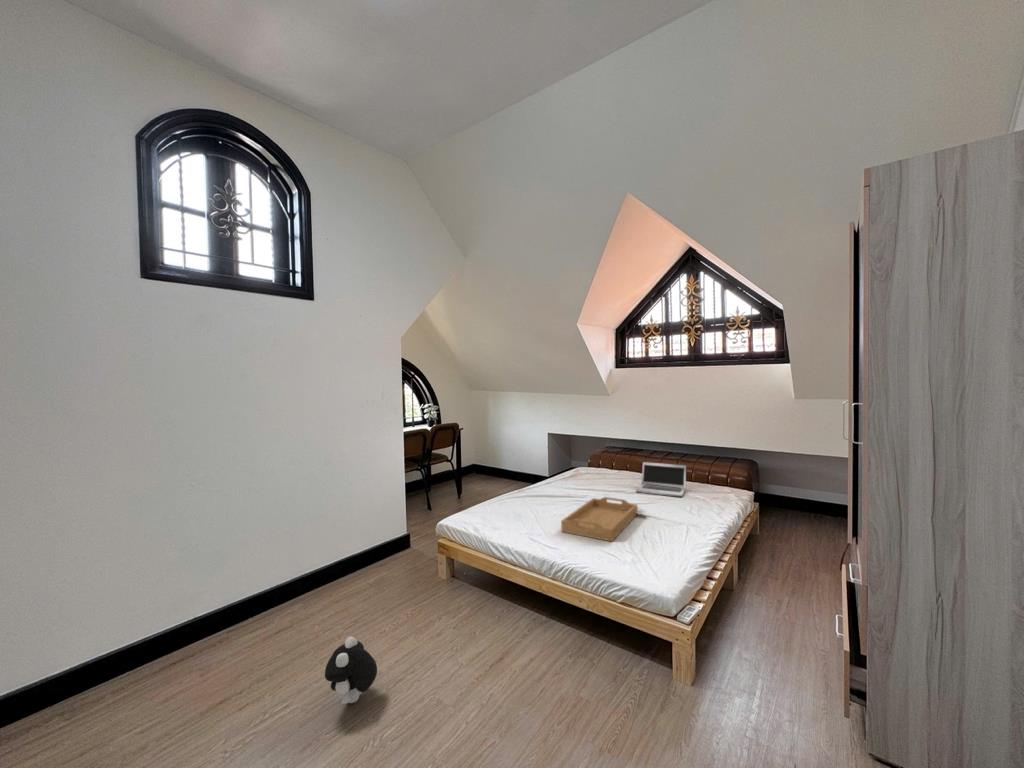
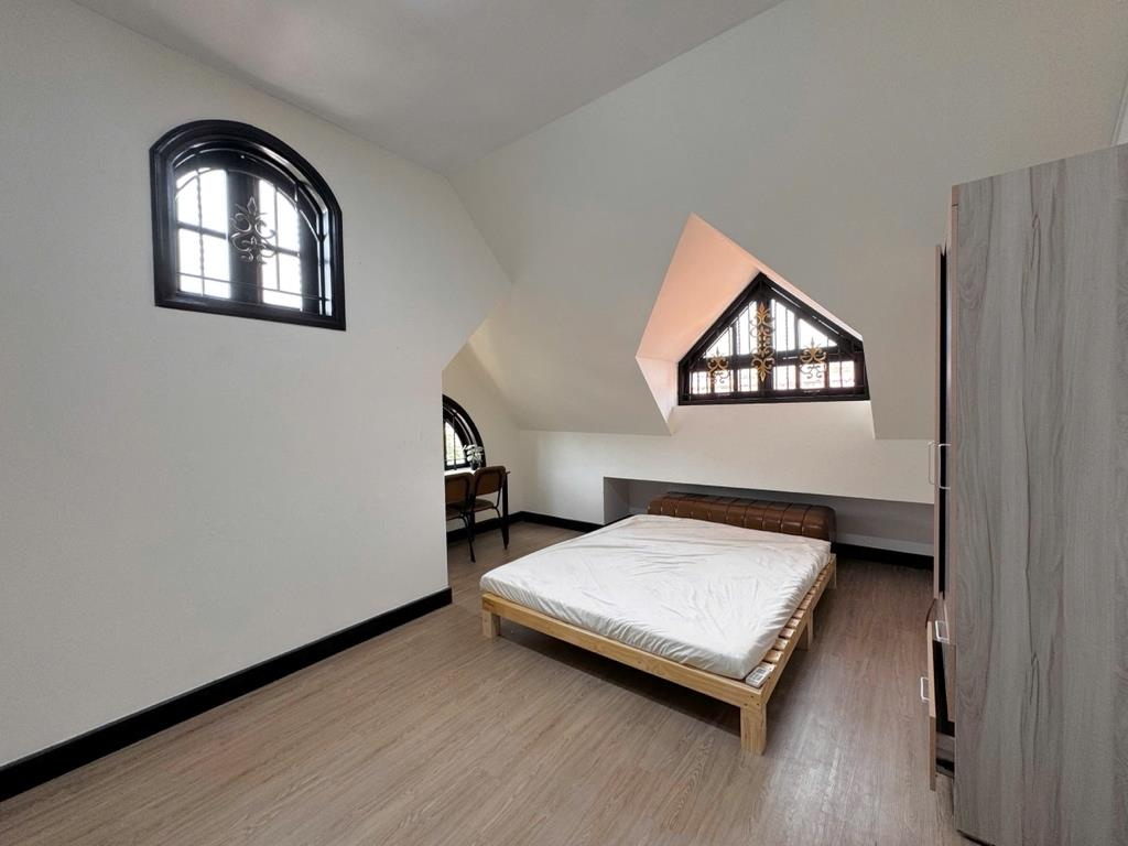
- serving tray (601, 515)
- plush toy (351, 673)
- laptop (661, 478)
